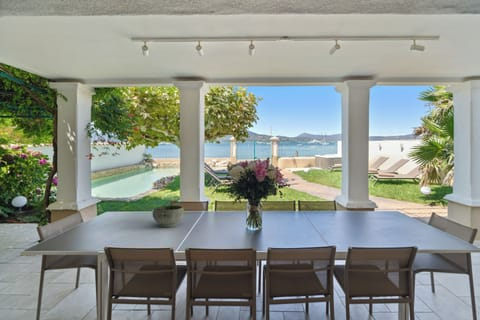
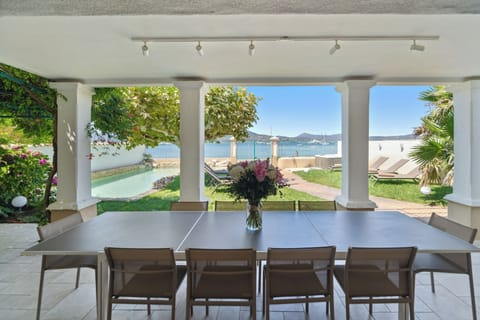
- bowl (168, 216)
